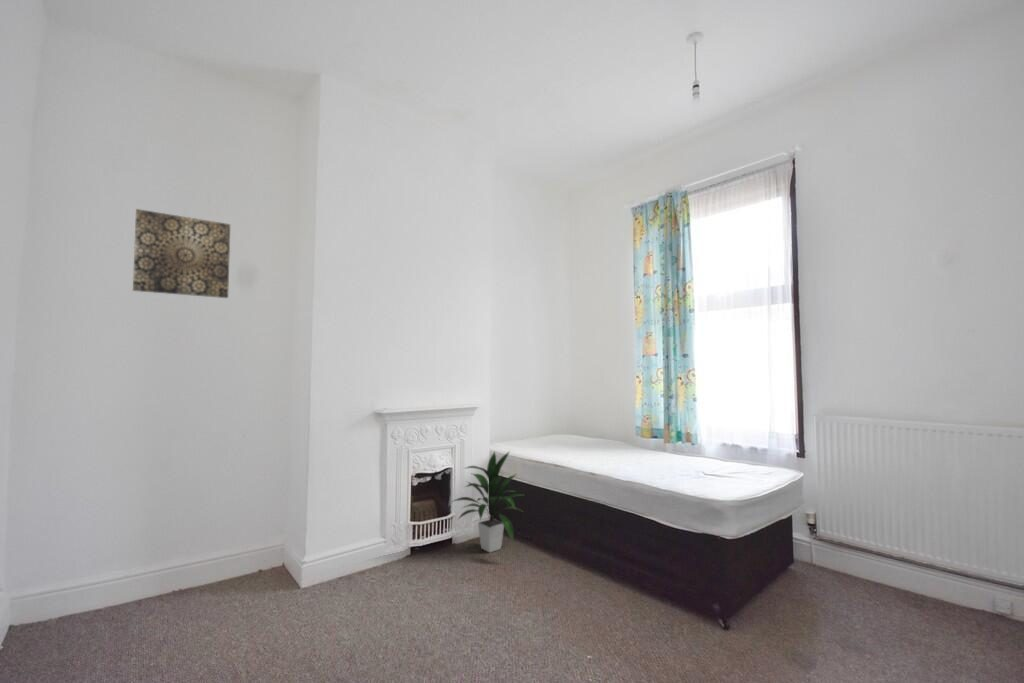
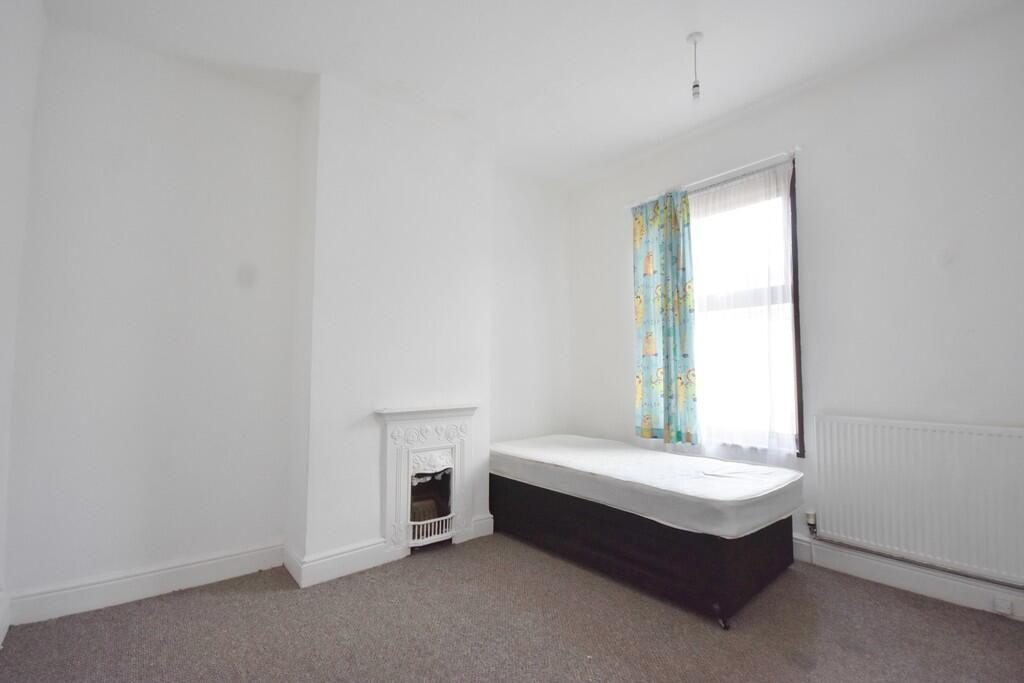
- indoor plant (491, 501)
- wall art (184, 255)
